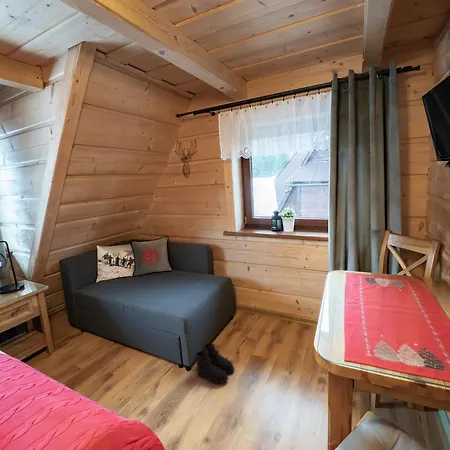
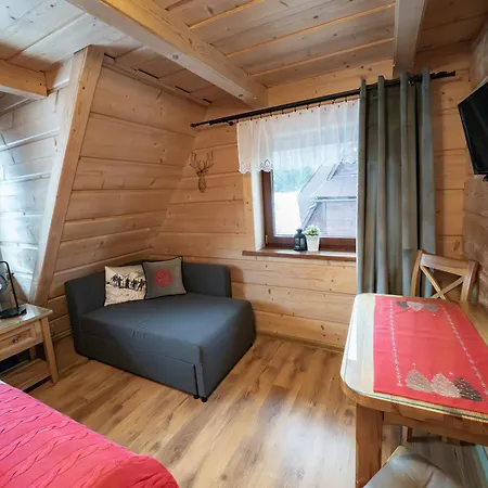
- boots (214, 360)
